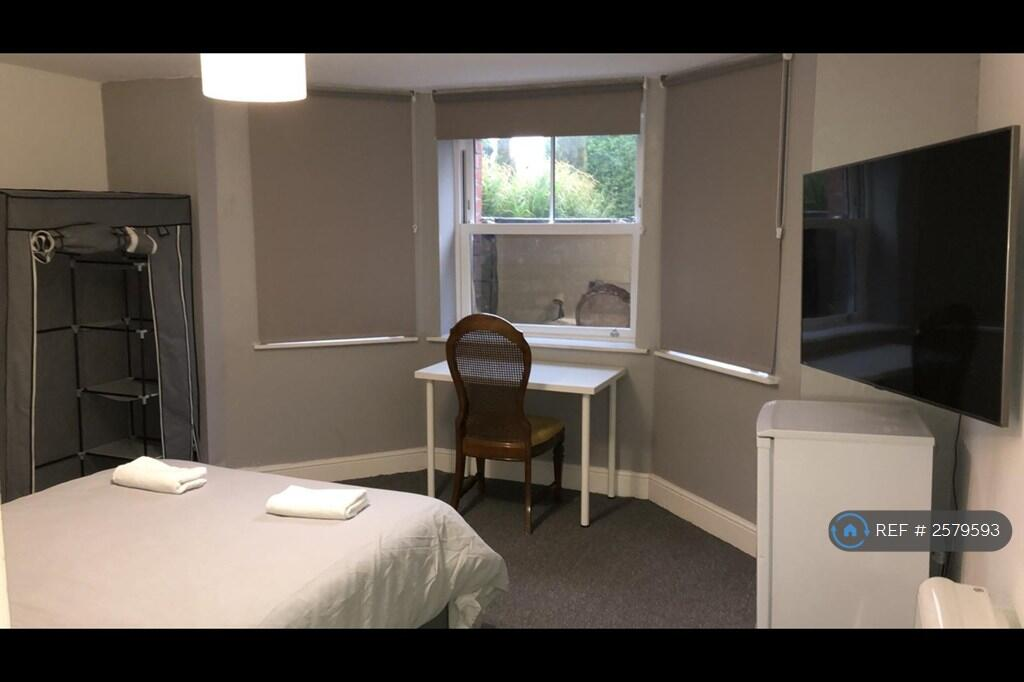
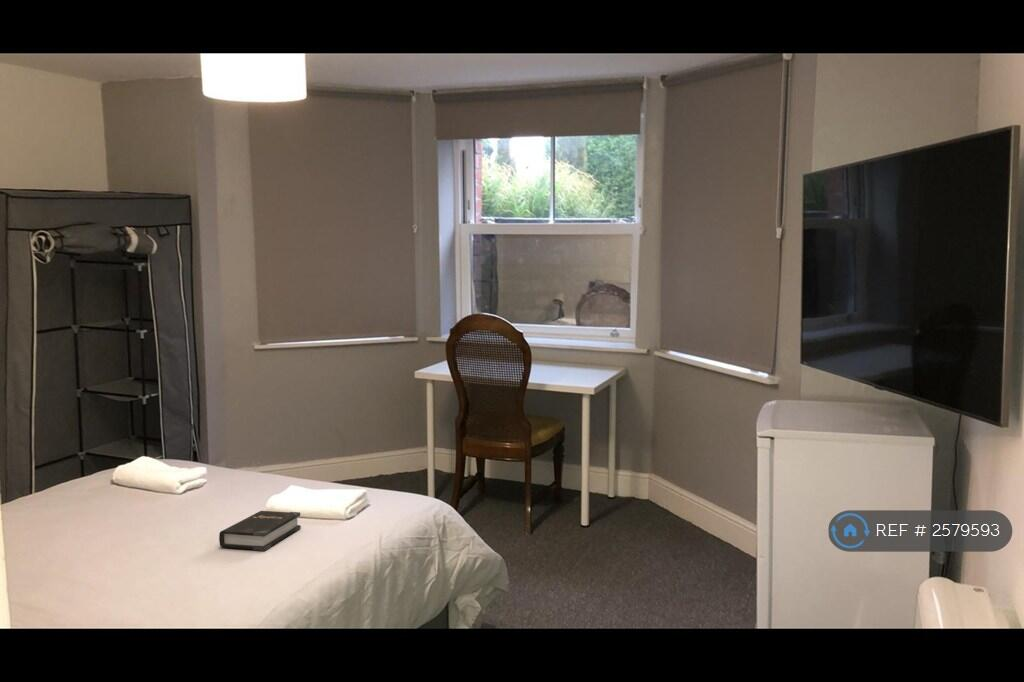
+ hardback book (261, 529)
